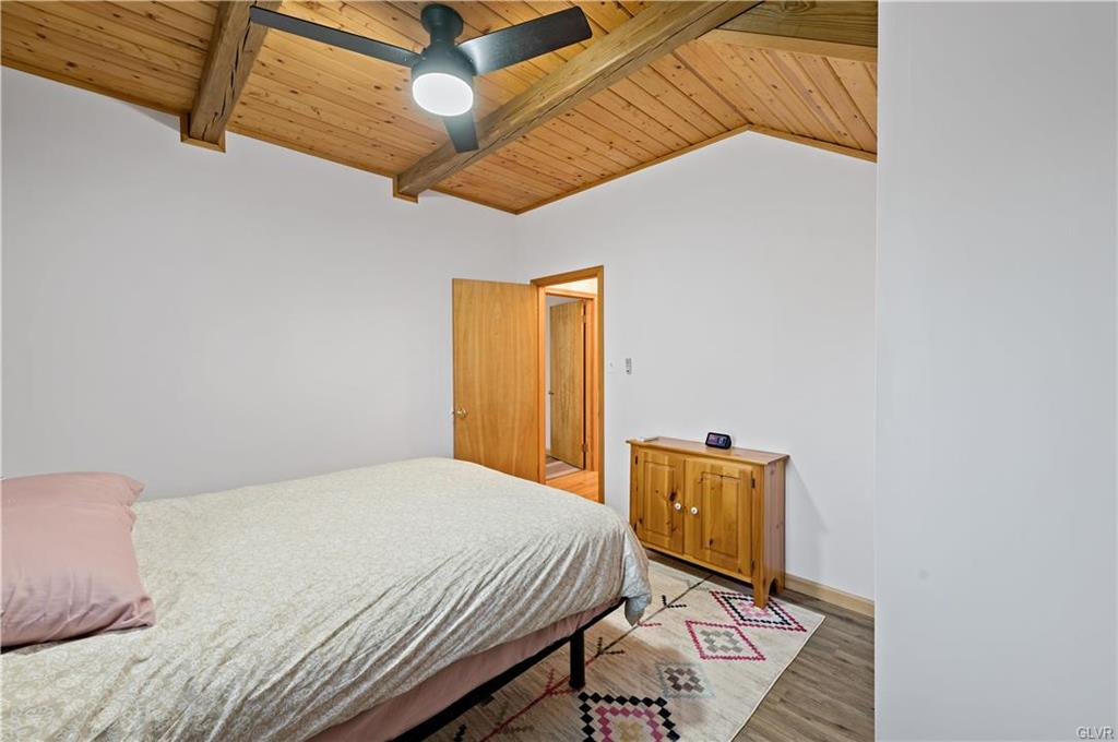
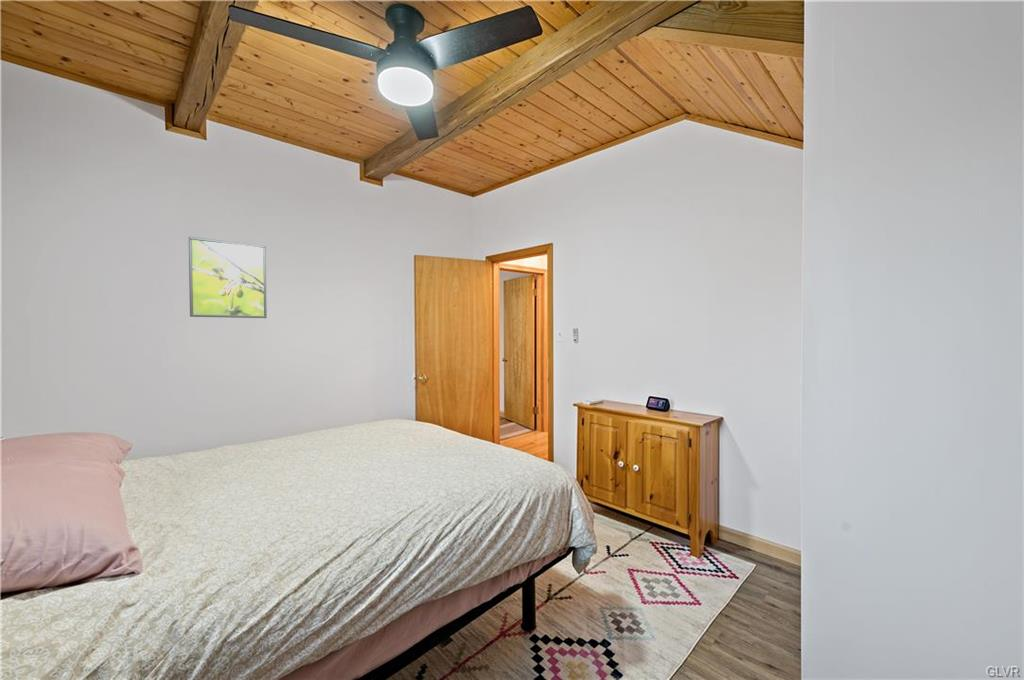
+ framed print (229, 279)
